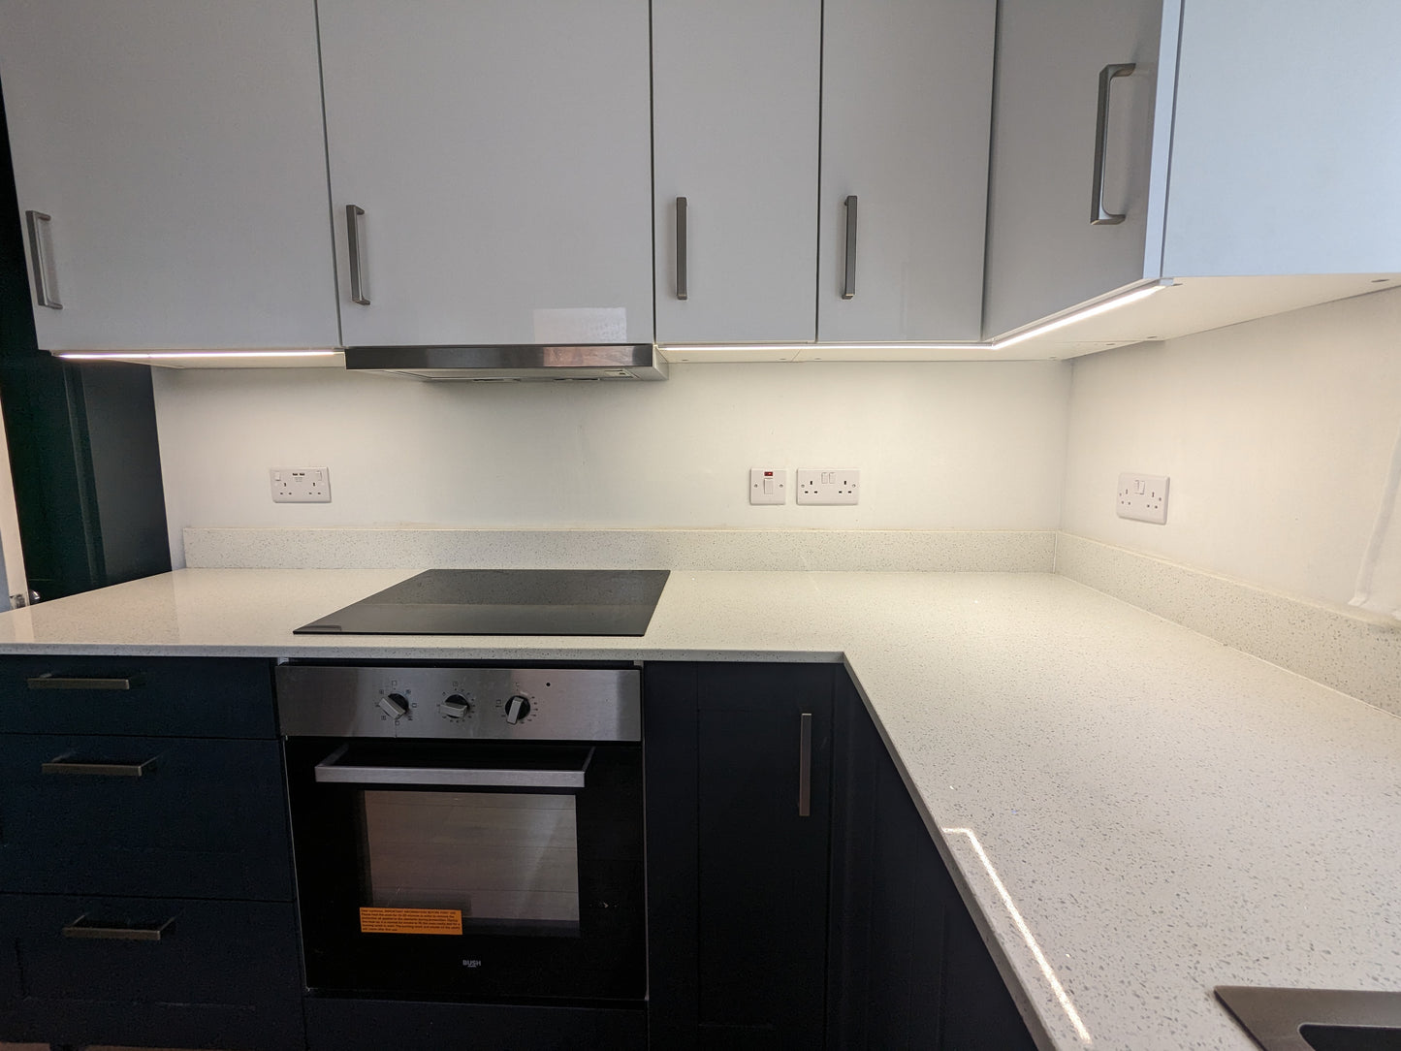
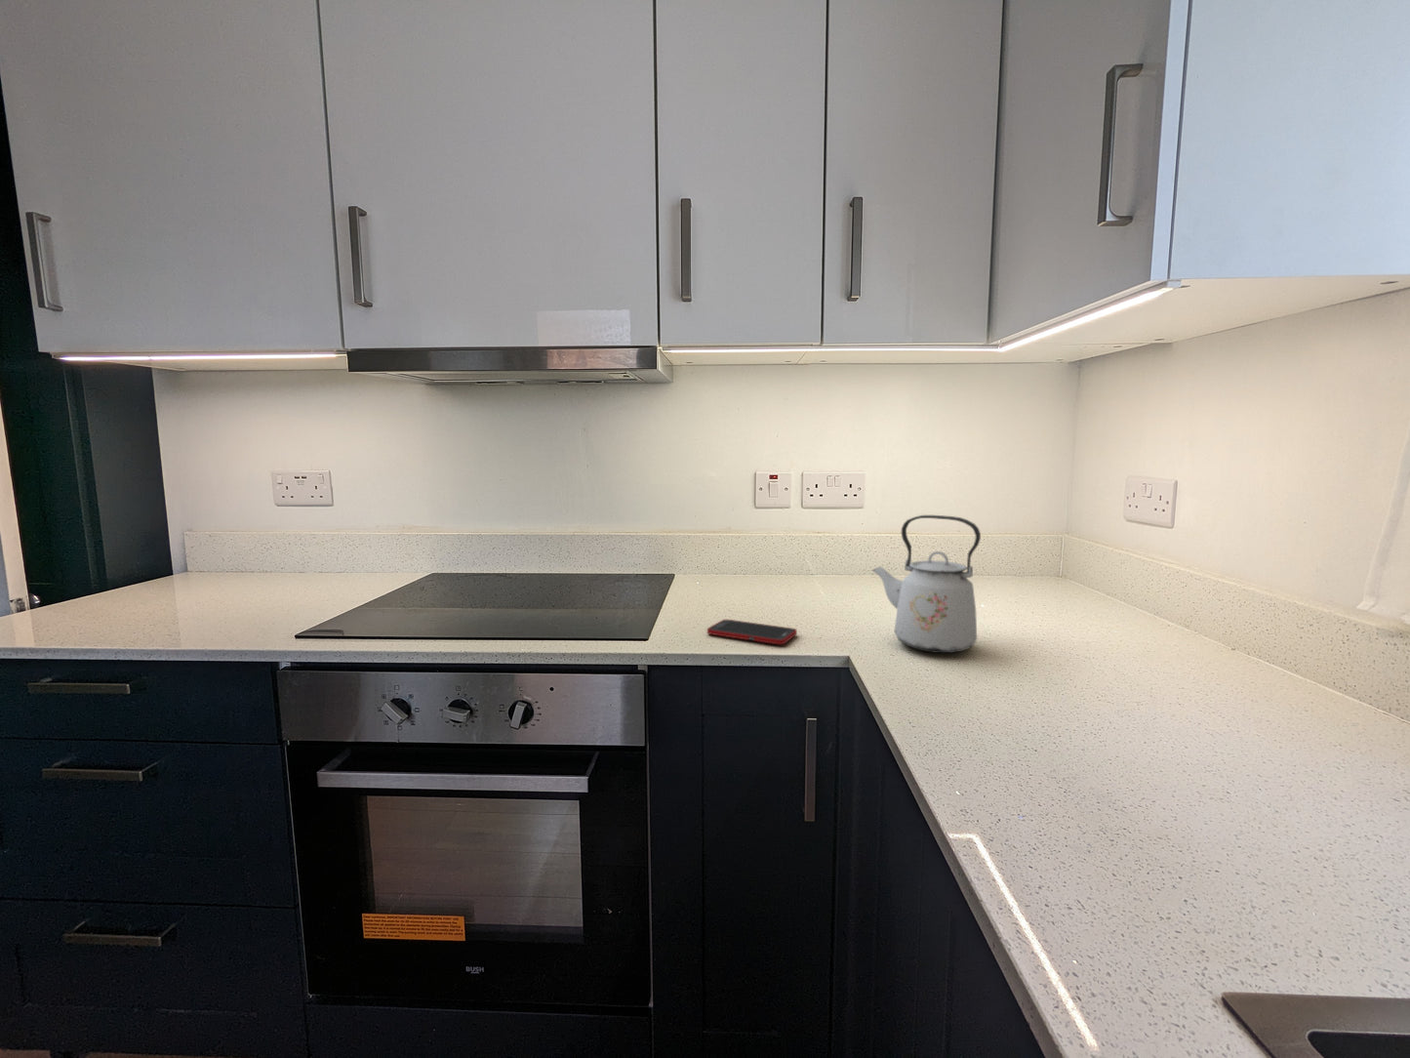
+ cell phone (751, 631)
+ kettle (922, 580)
